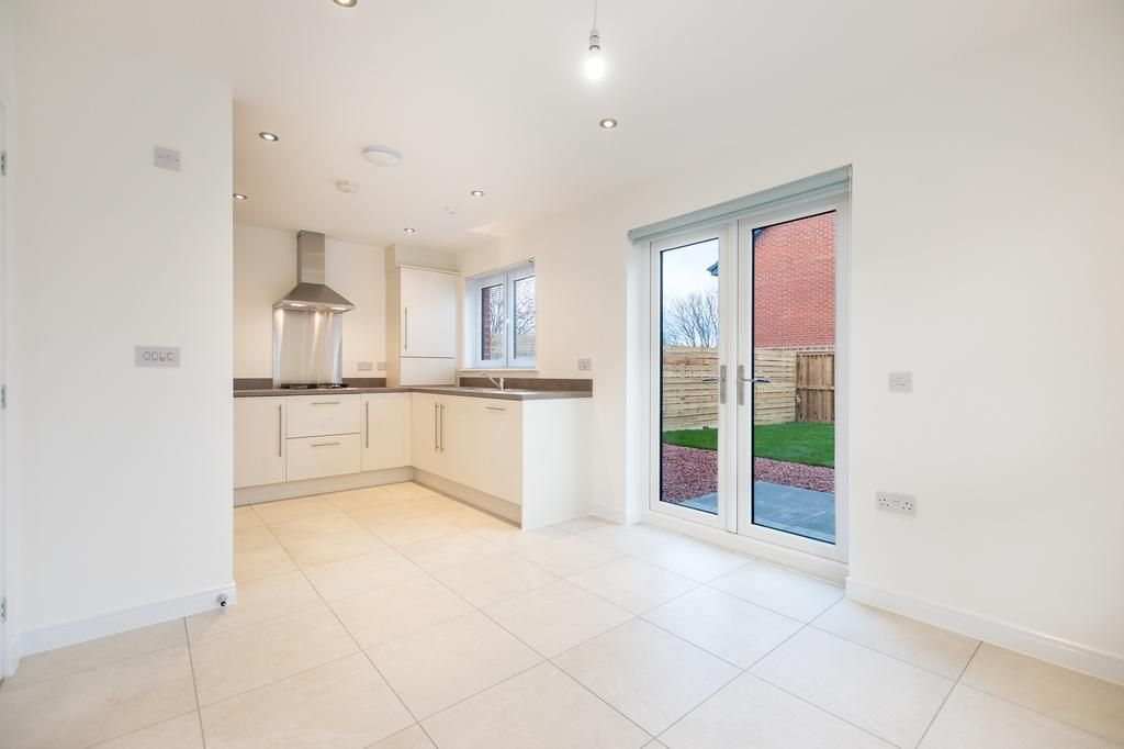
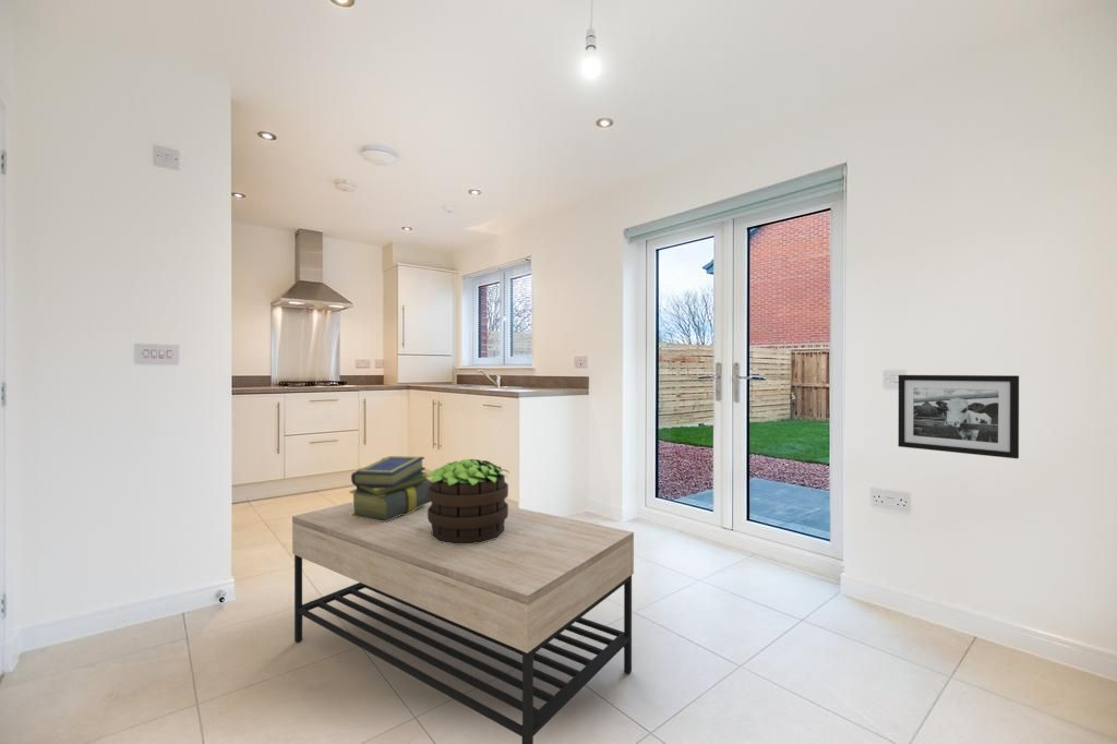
+ stack of books (392, 485)
+ potted plant (468, 495)
+ coffee table (454, 589)
+ picture frame (953, 413)
